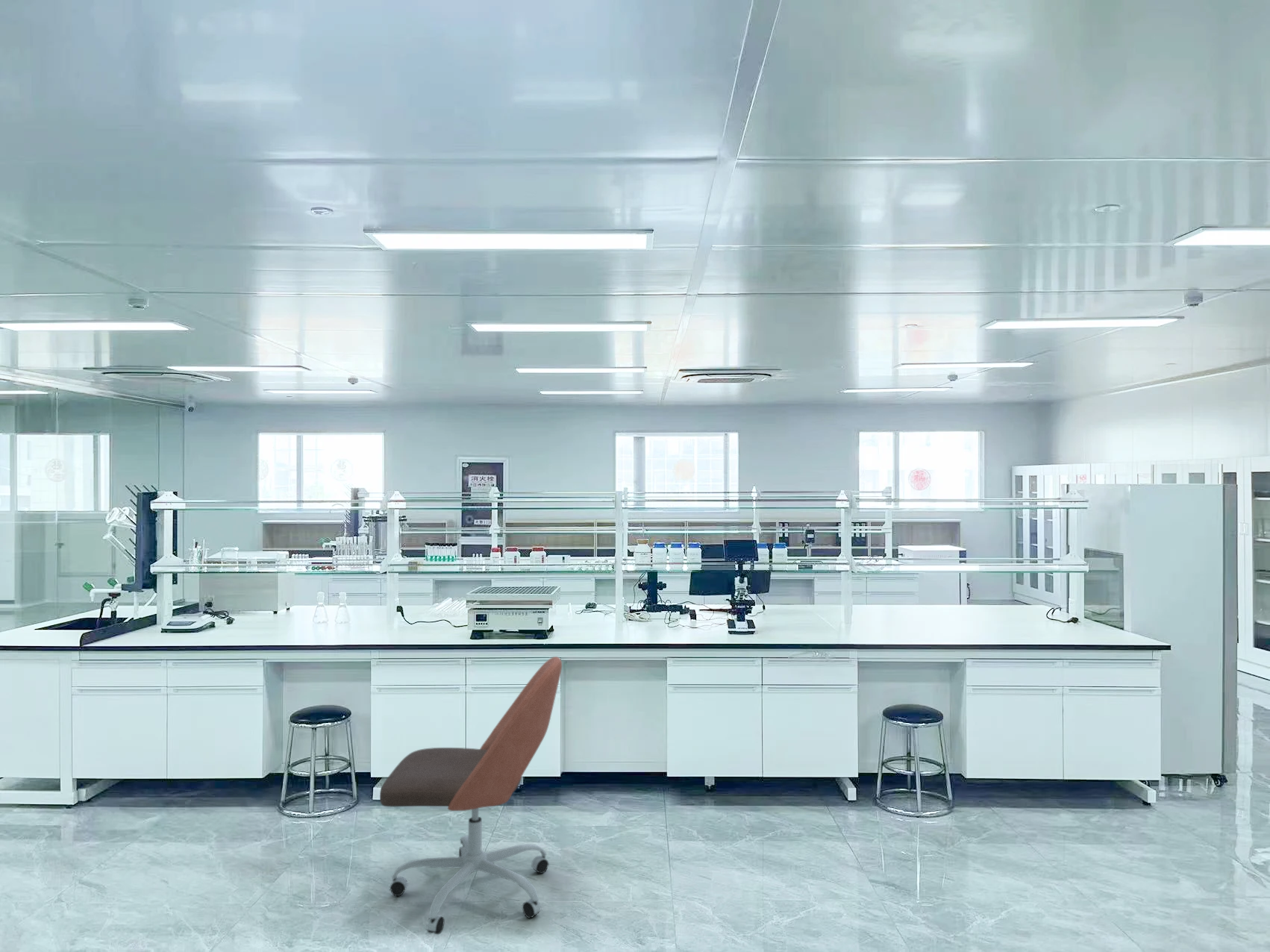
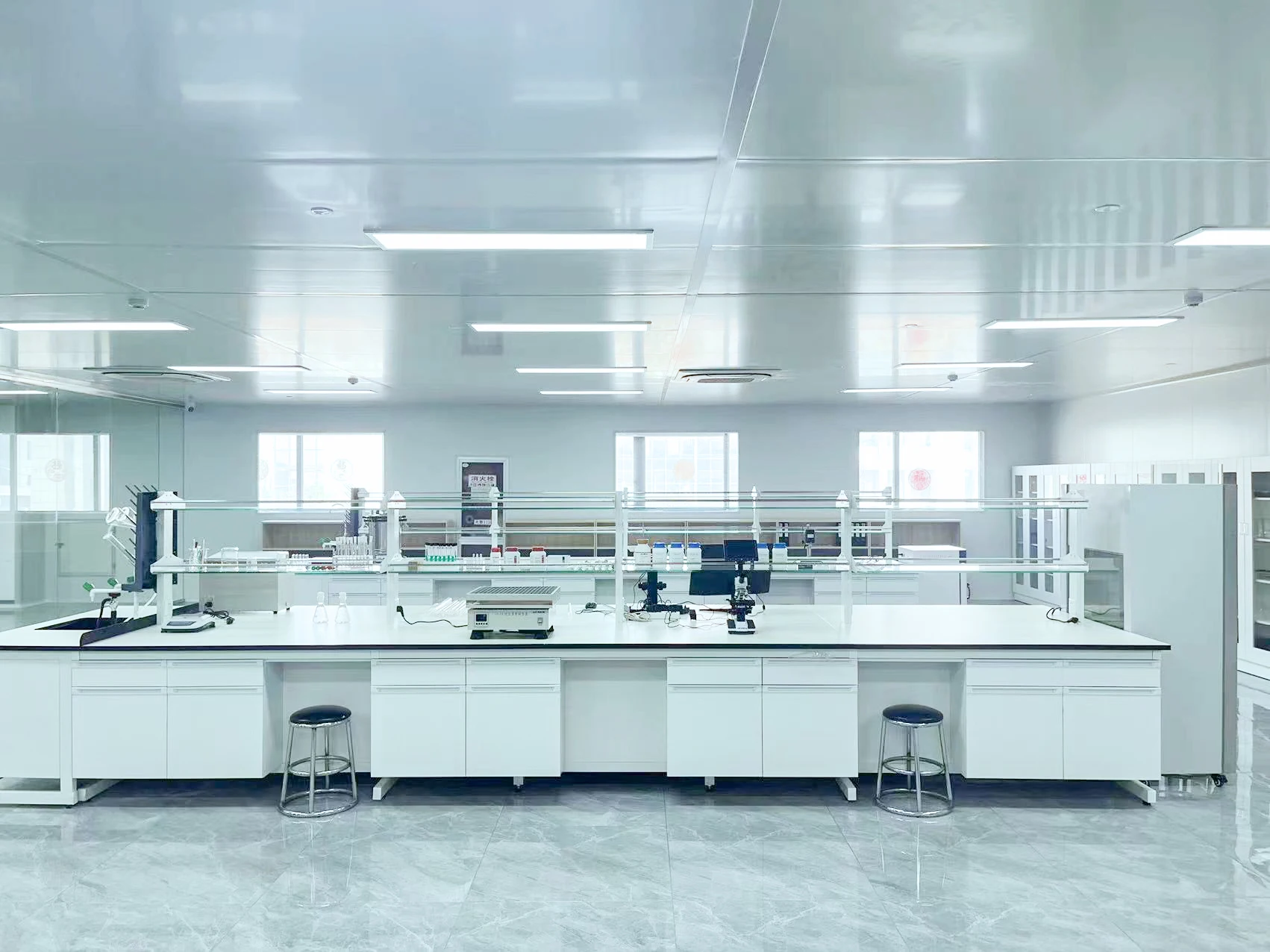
- office chair (476, 776)
